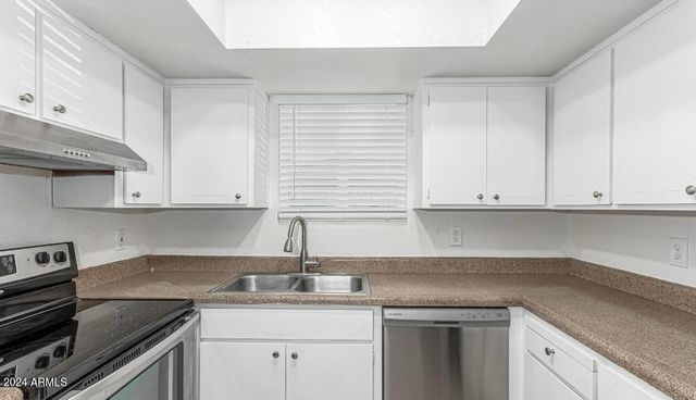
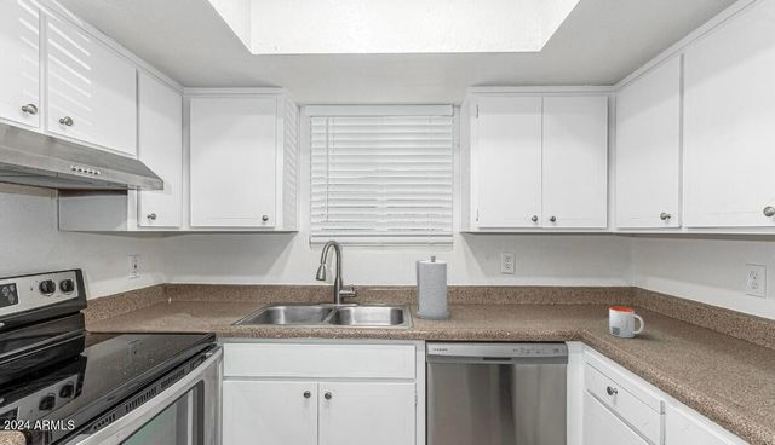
+ paper towel (432, 285)
+ mug (626, 323)
